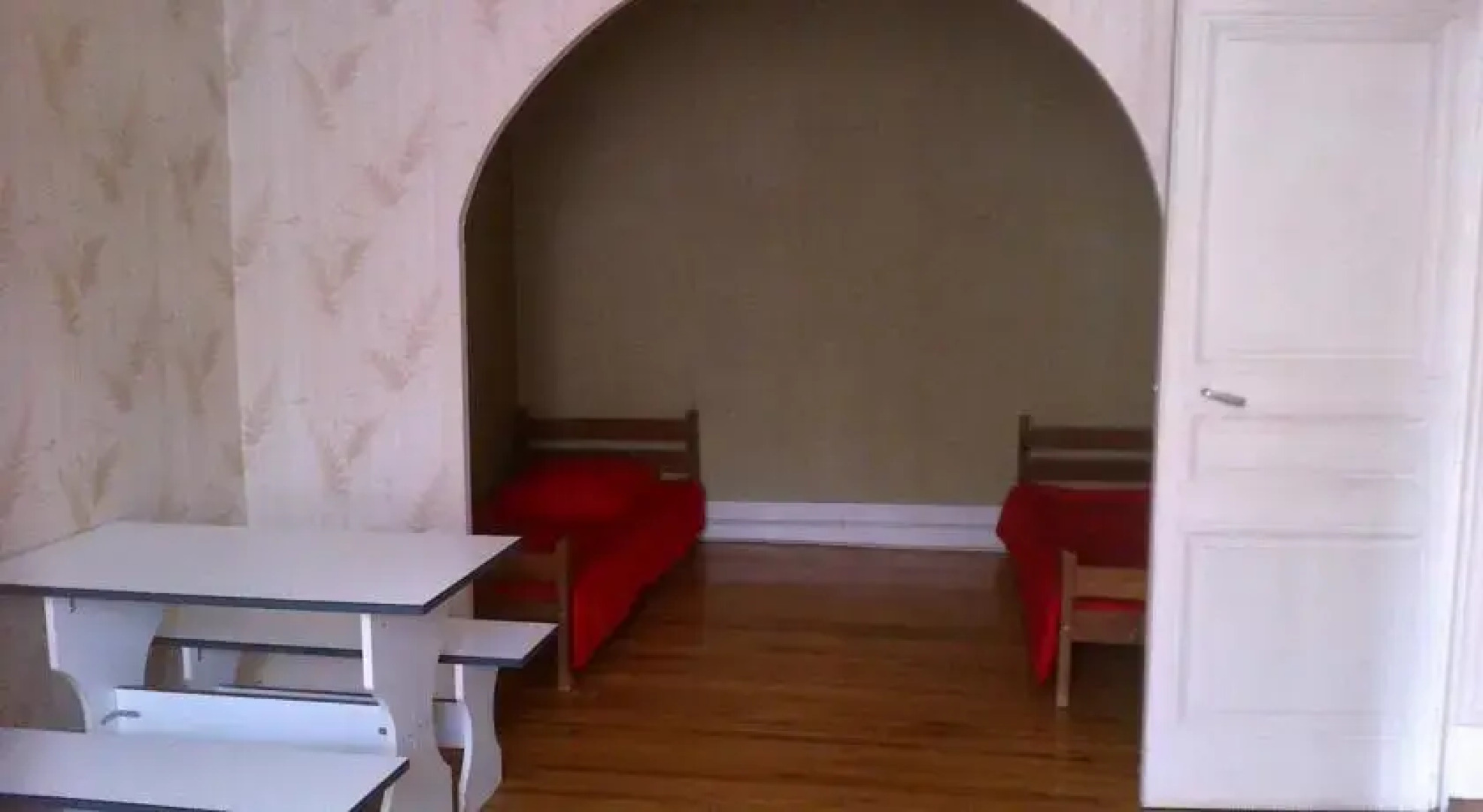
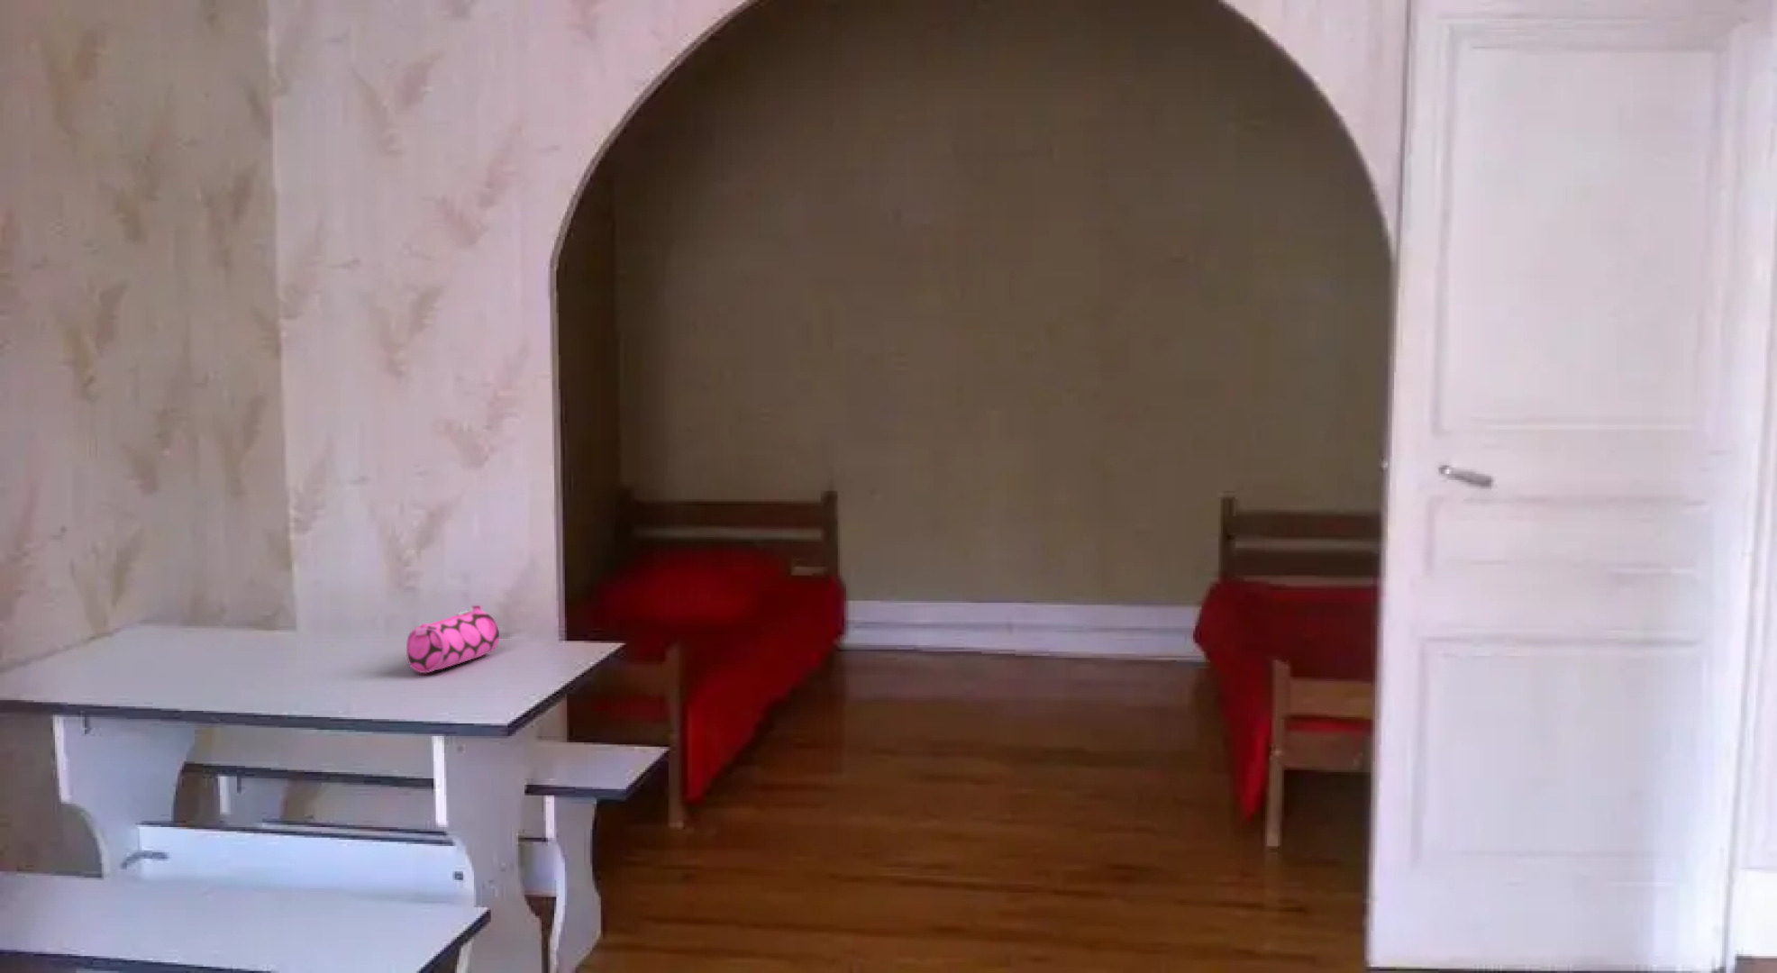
+ pencil case (452, 637)
